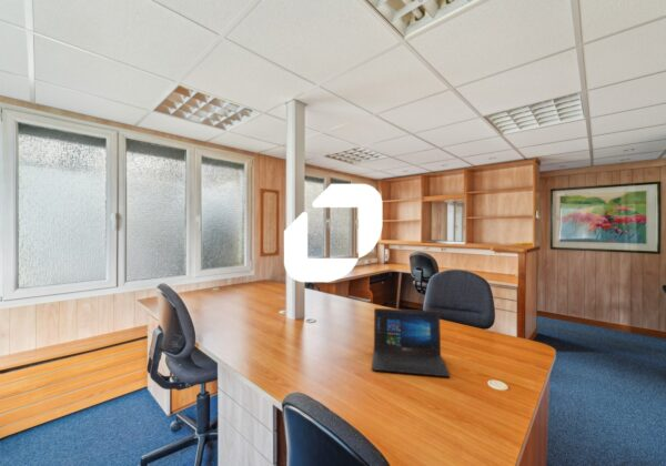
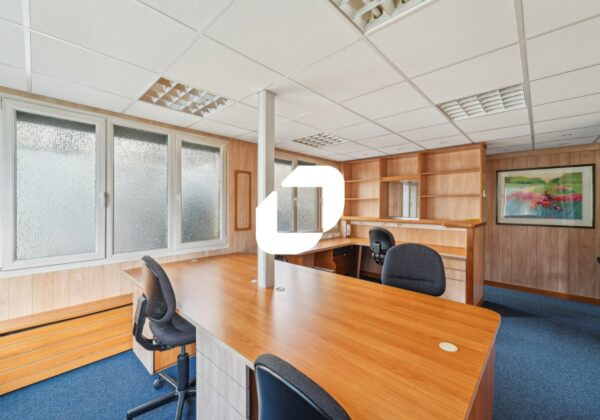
- laptop (407, 338)
